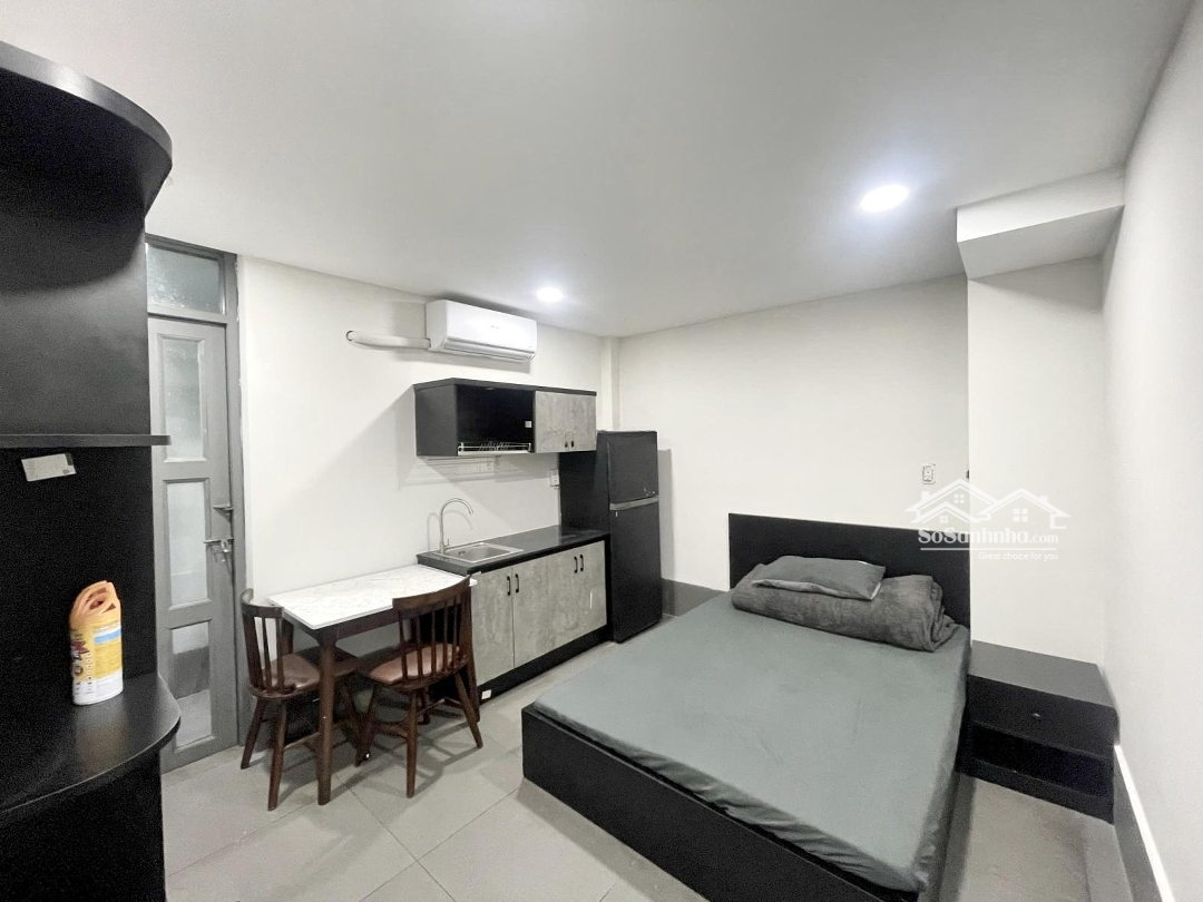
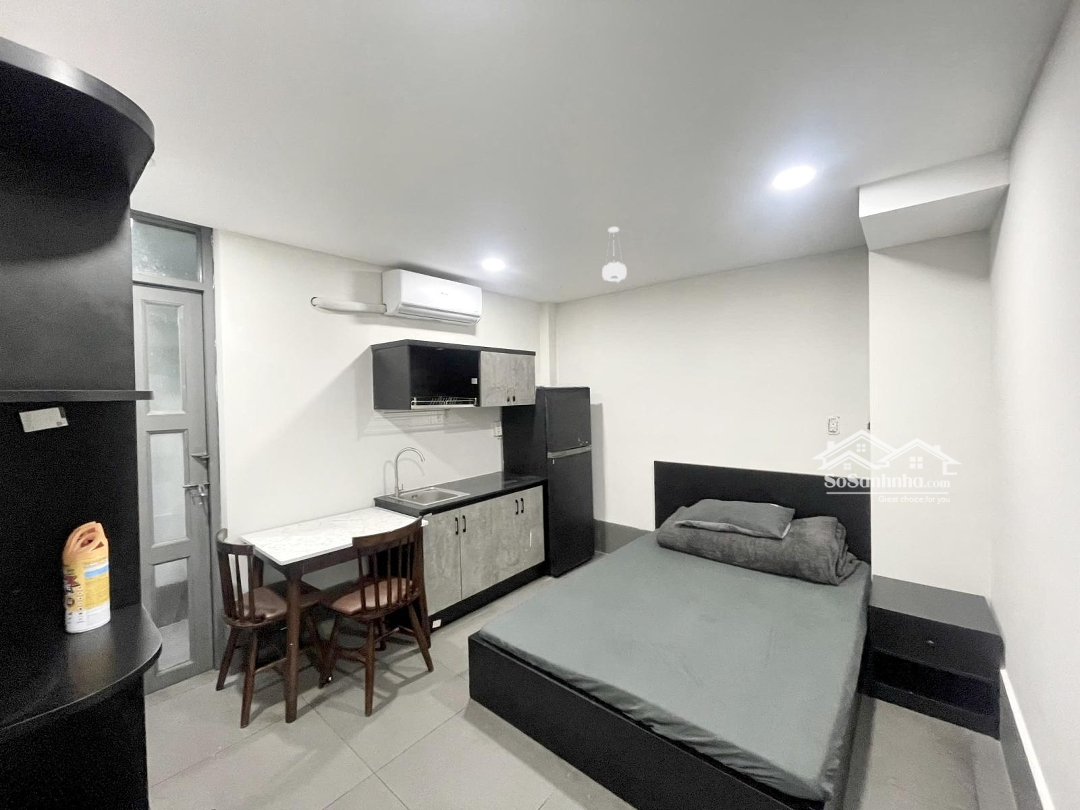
+ pendant light (613, 253)
